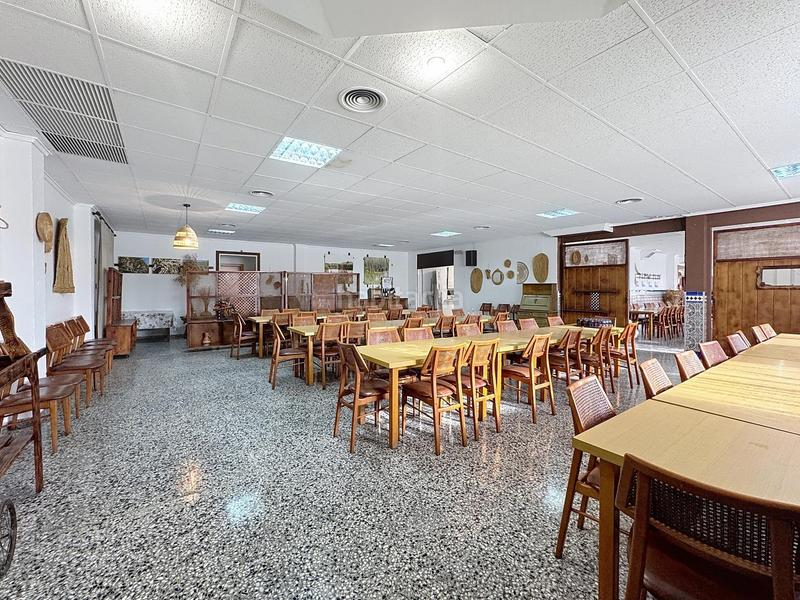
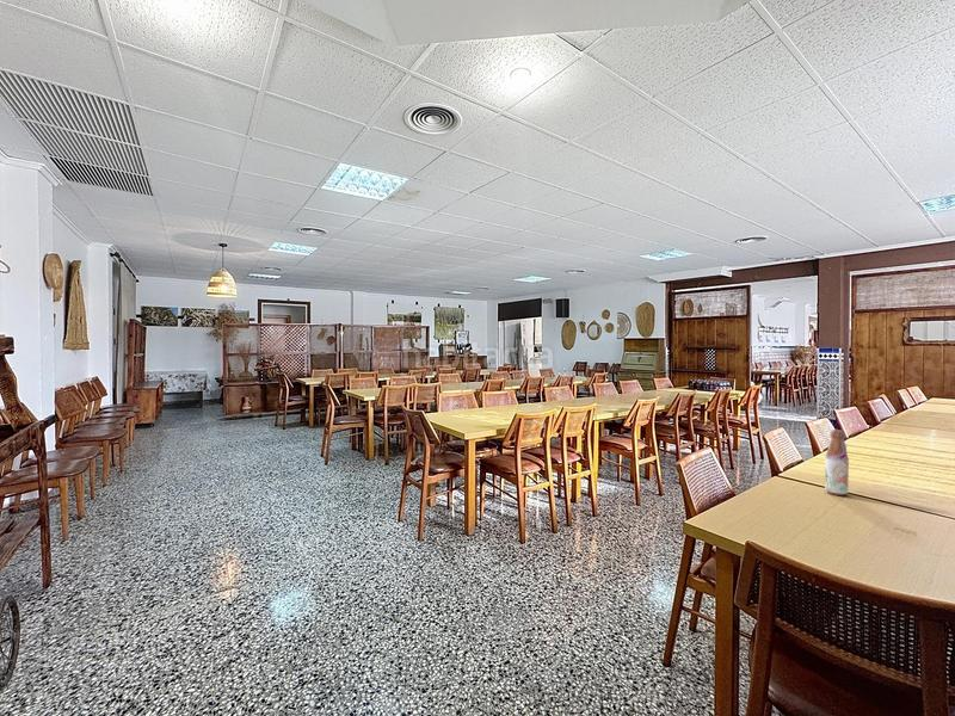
+ bottle (837, 462)
